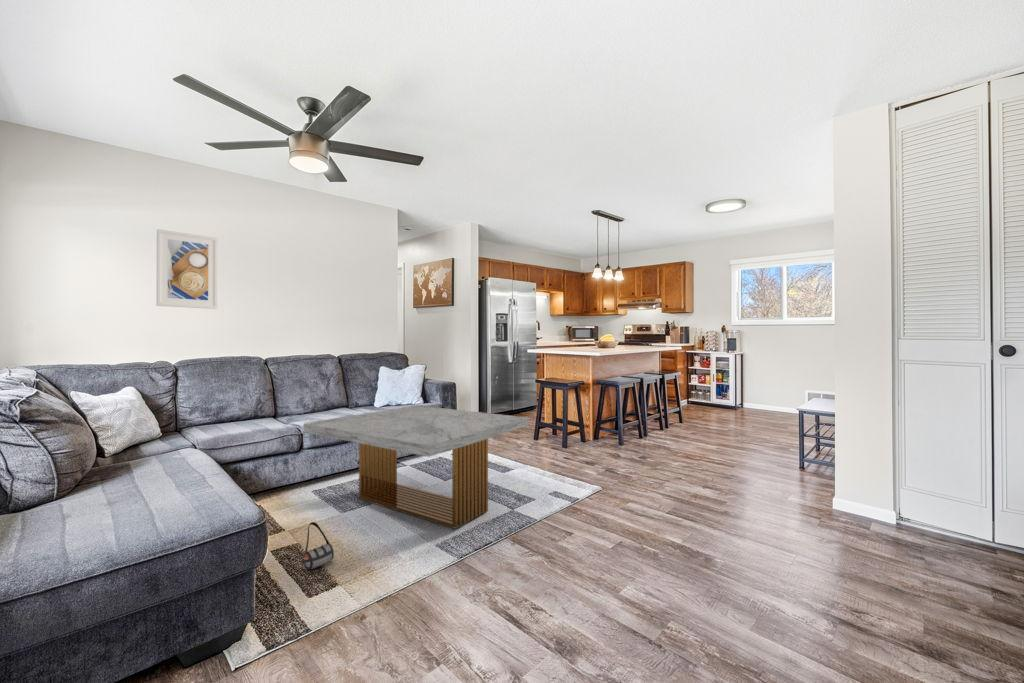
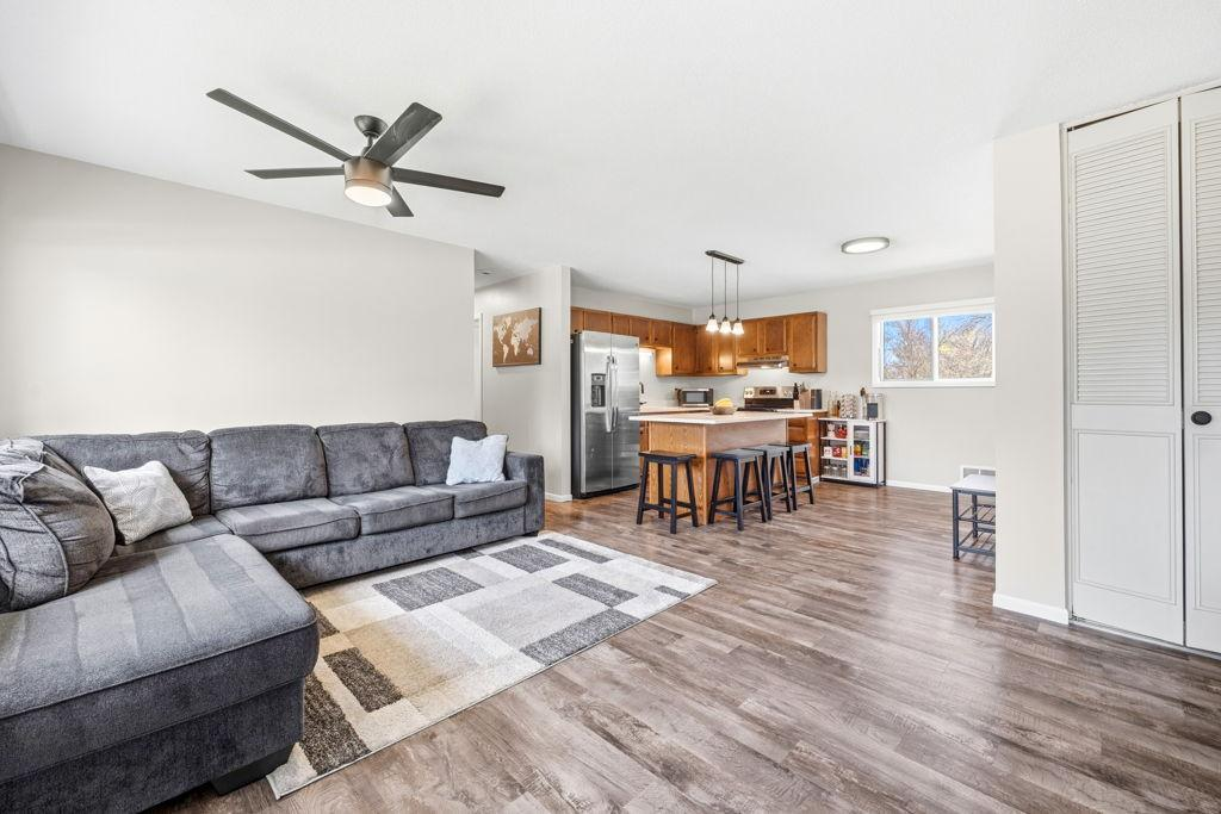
- coffee table (423, 455)
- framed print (188, 270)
- bag (326, 550)
